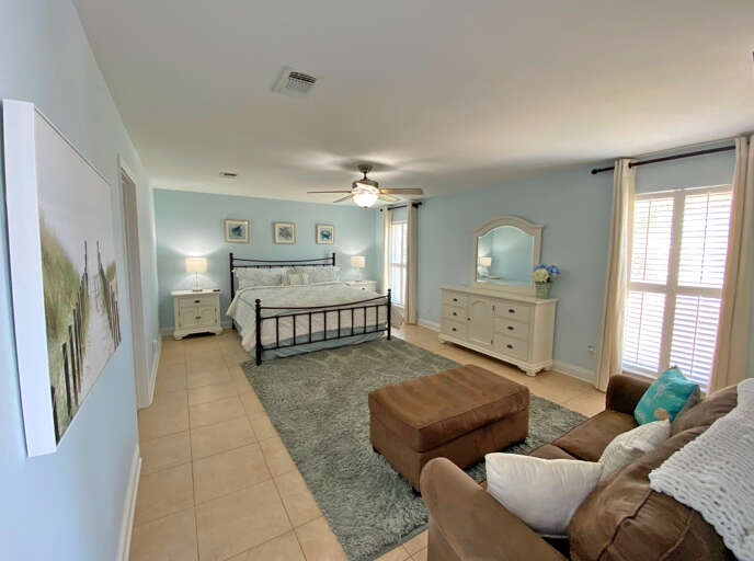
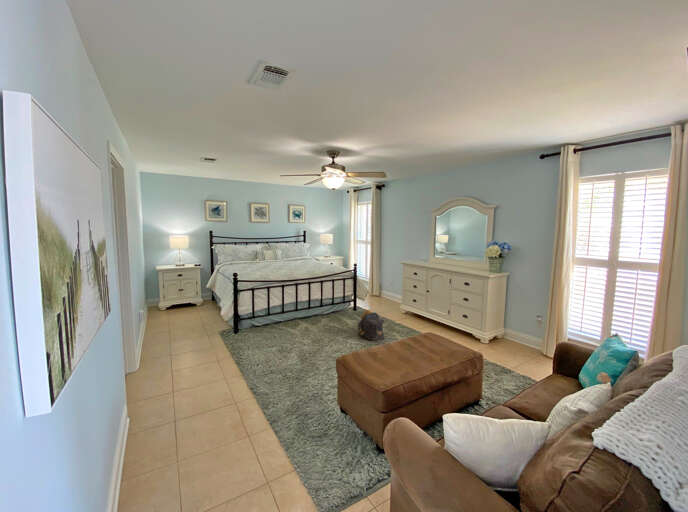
+ backpack (370, 323)
